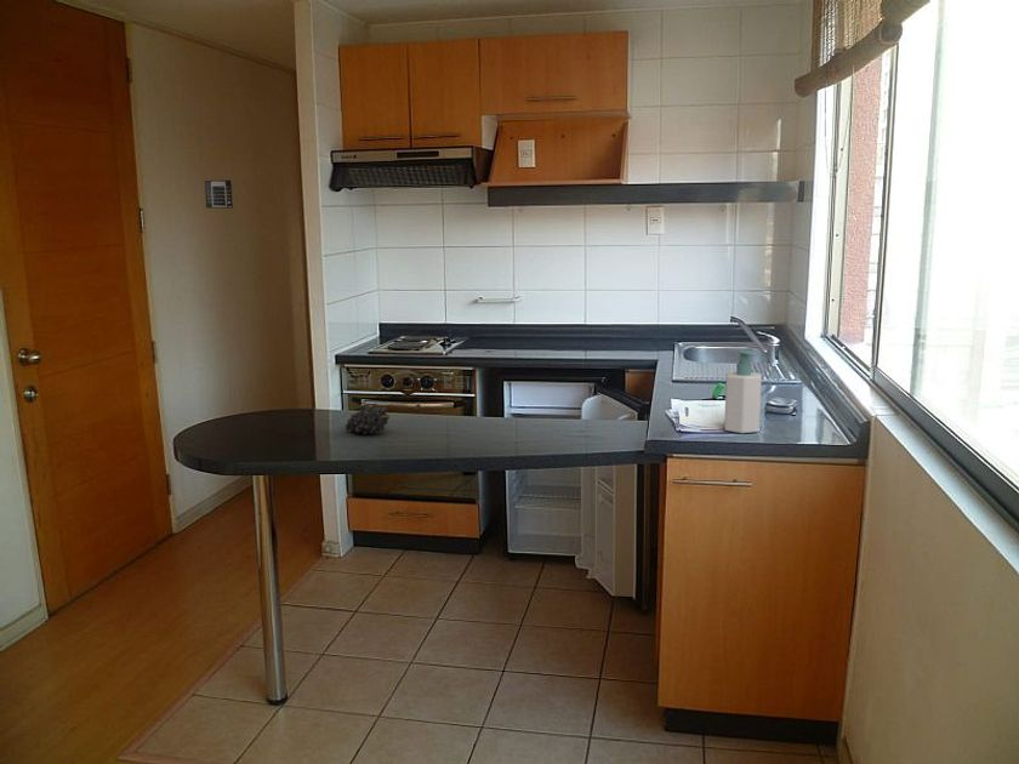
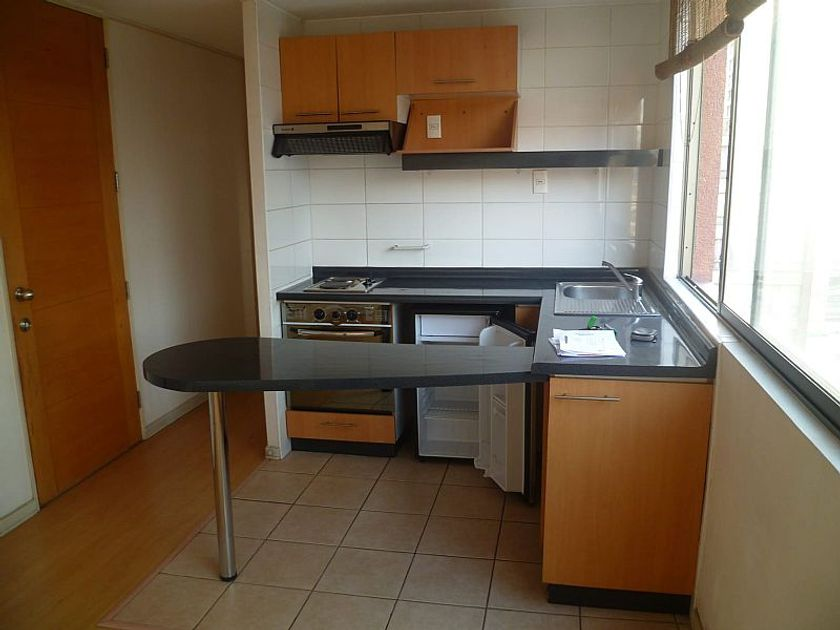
- soap bottle (742, 389)
- calendar (218, 193)
- fruit (368, 417)
